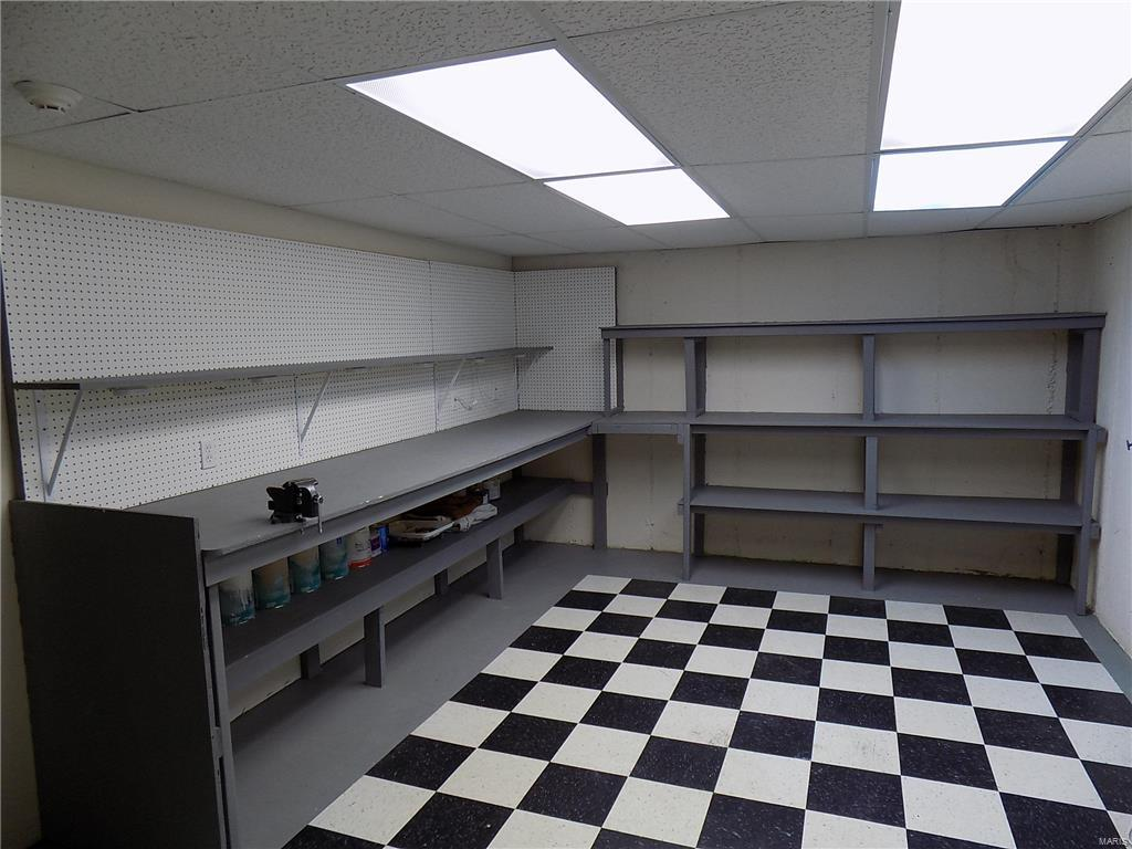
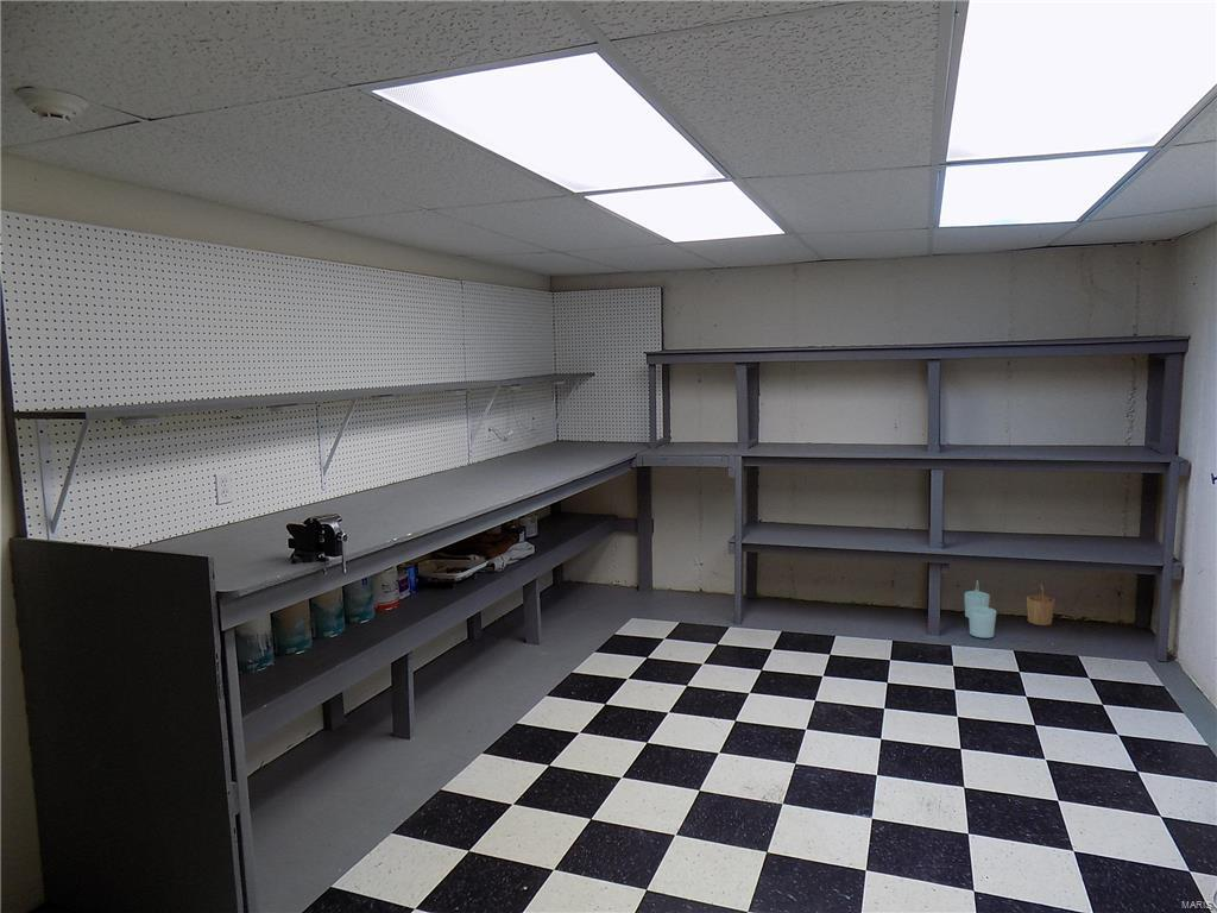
+ bucket (1027, 605)
